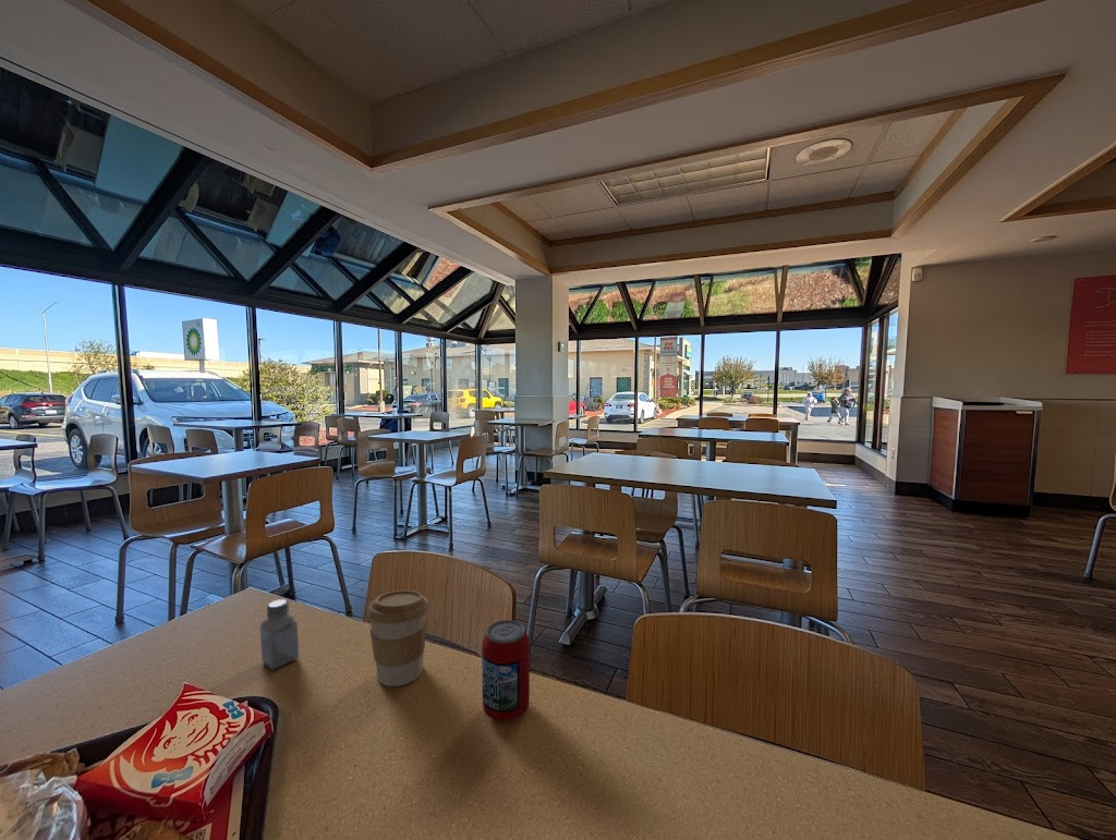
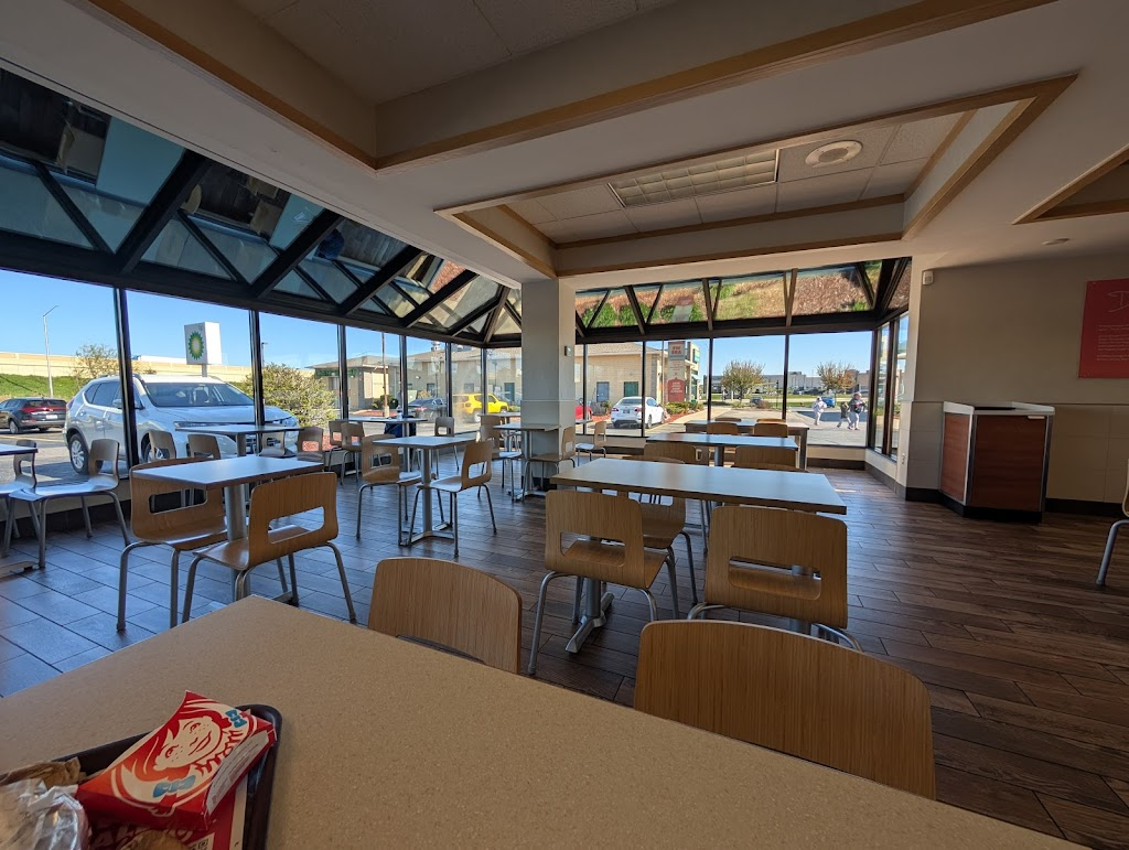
- coffee cup (399, 633)
- saltshaker (279, 631)
- beverage can (506, 669)
